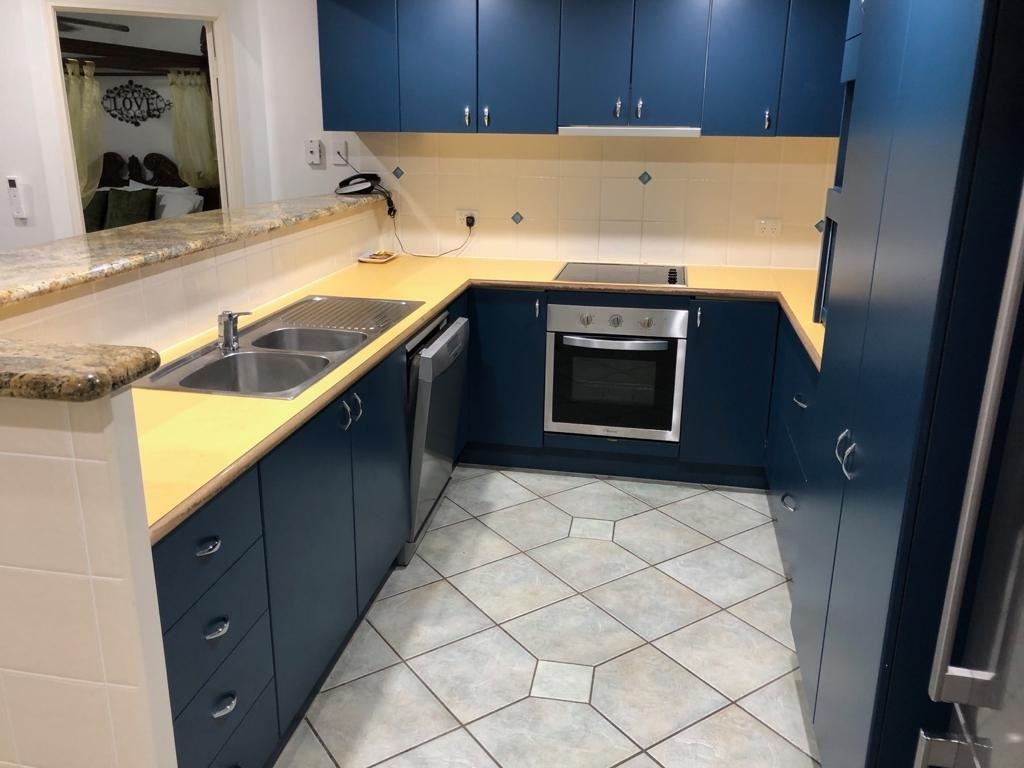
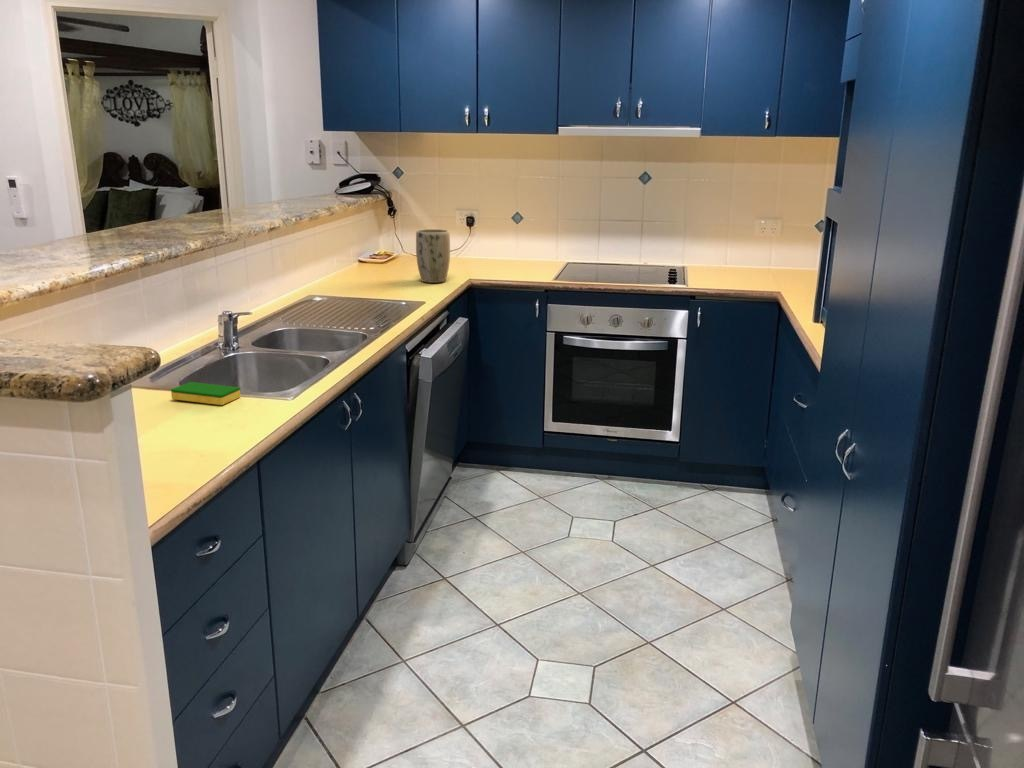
+ dish sponge (205, 393)
+ plant pot (433, 256)
